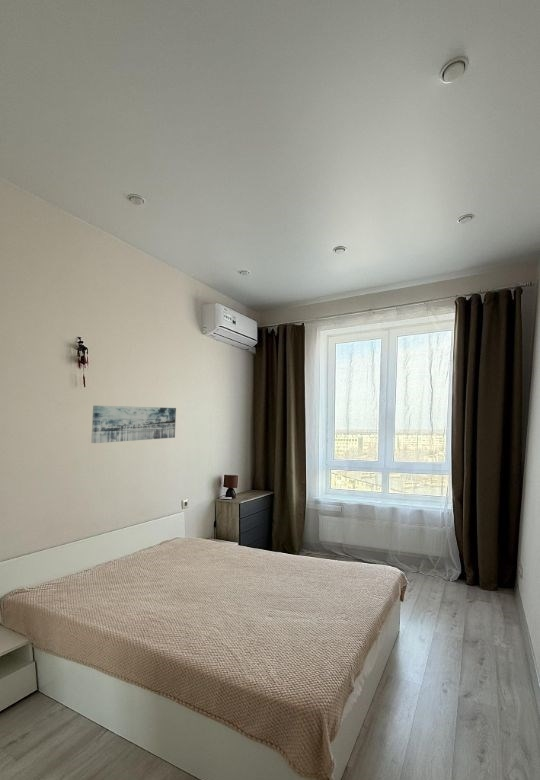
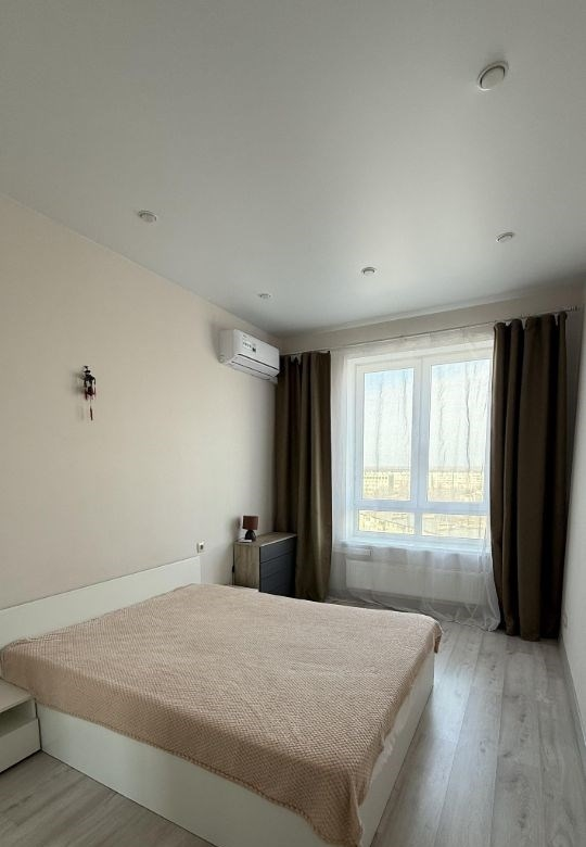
- wall art (138, 423)
